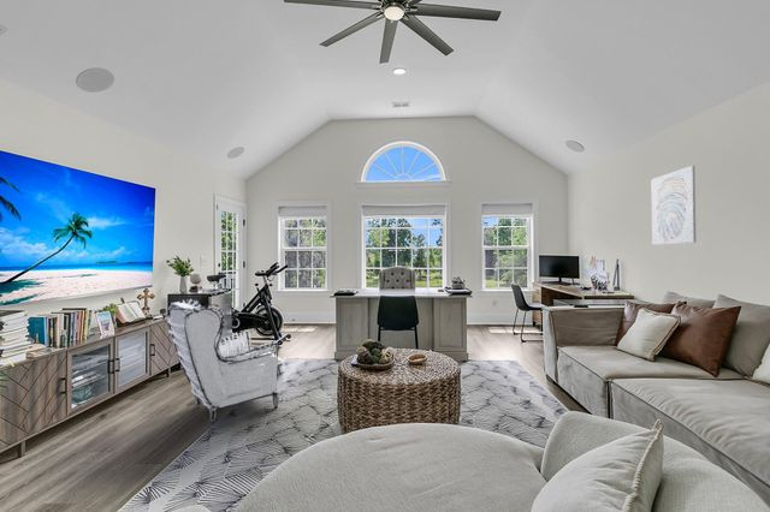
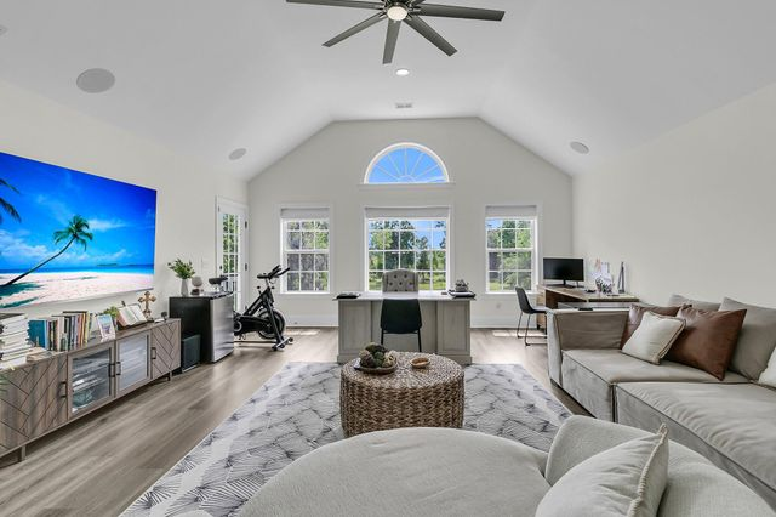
- armchair (226, 353)
- wall art (671, 208)
